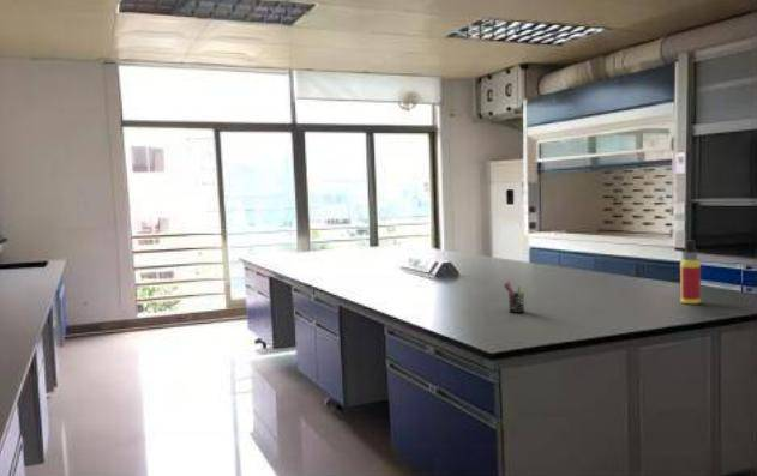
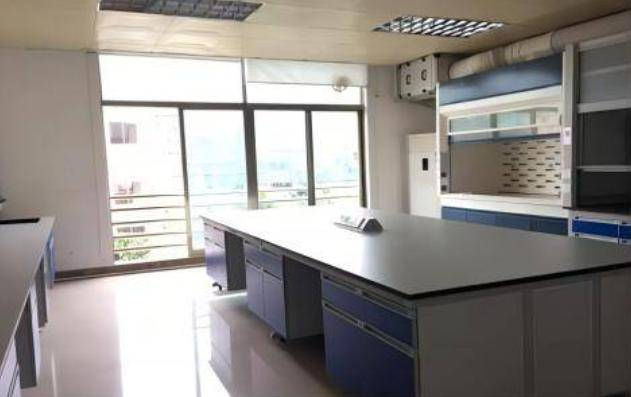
- pen holder (516, 295)
- spray bottle (690, 271)
